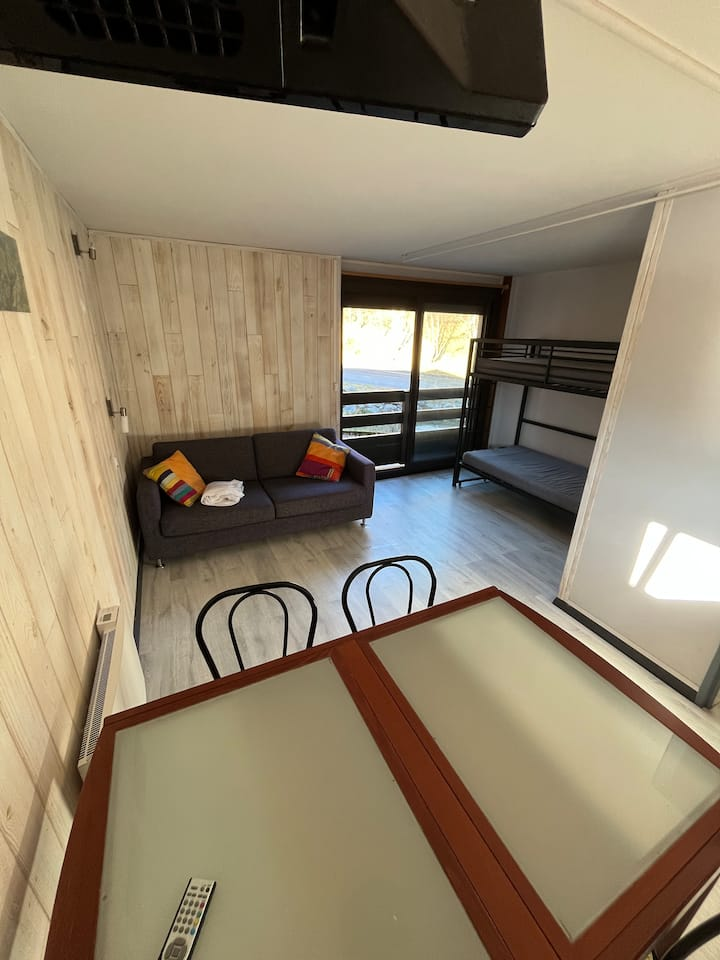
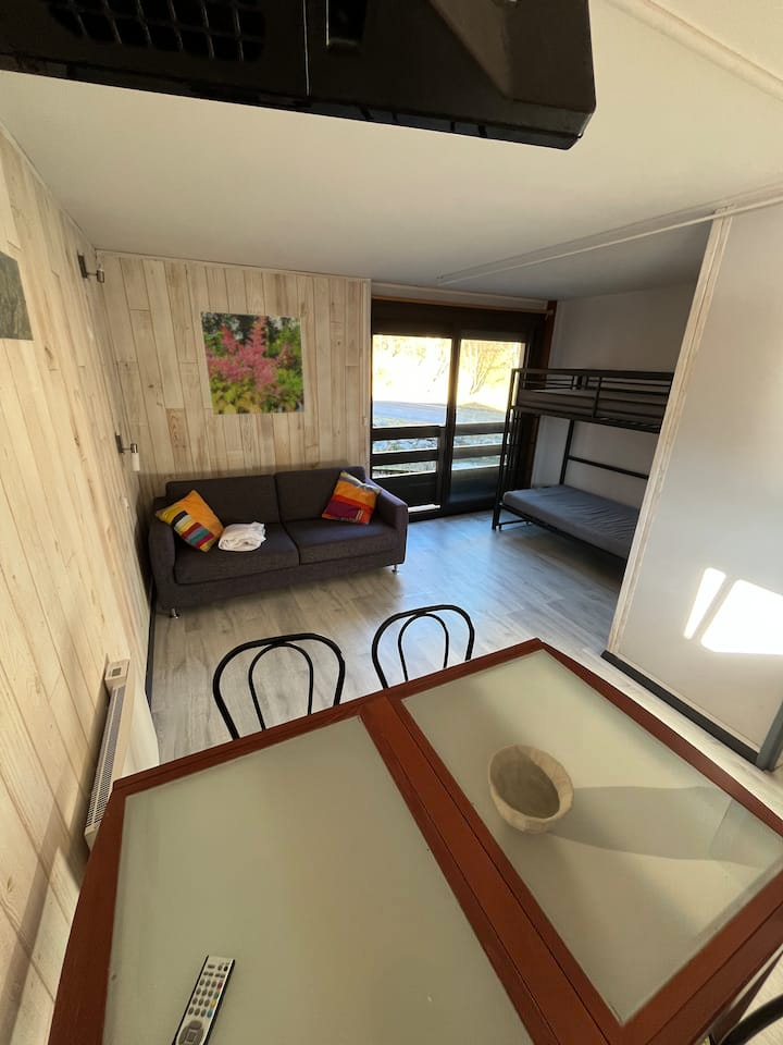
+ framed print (256, 366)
+ bowl (526, 796)
